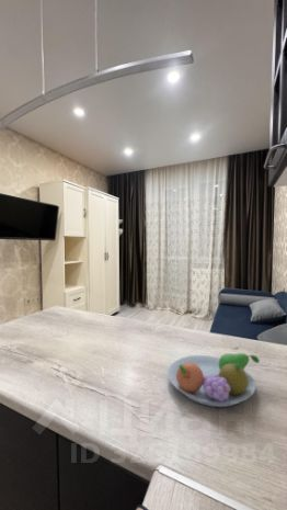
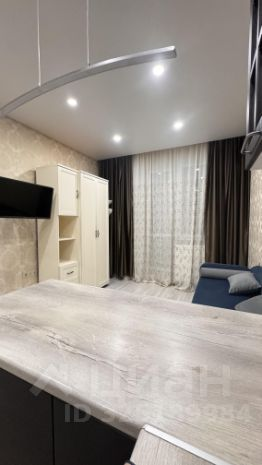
- fruit bowl (213, 367)
